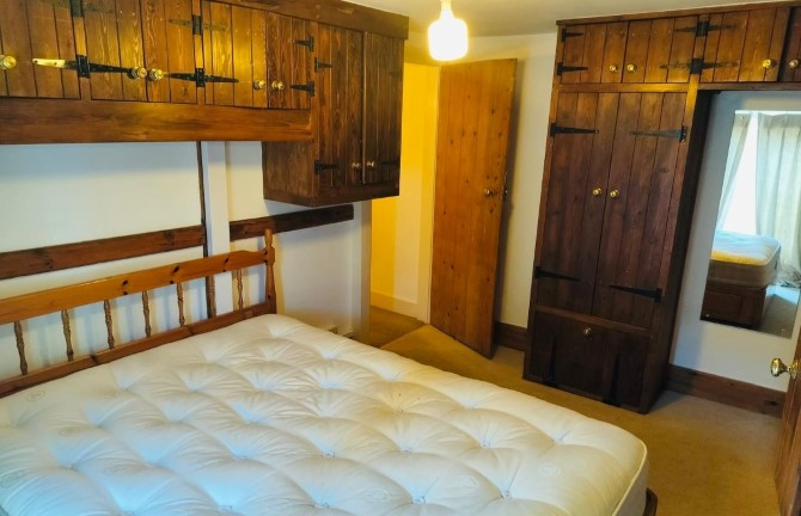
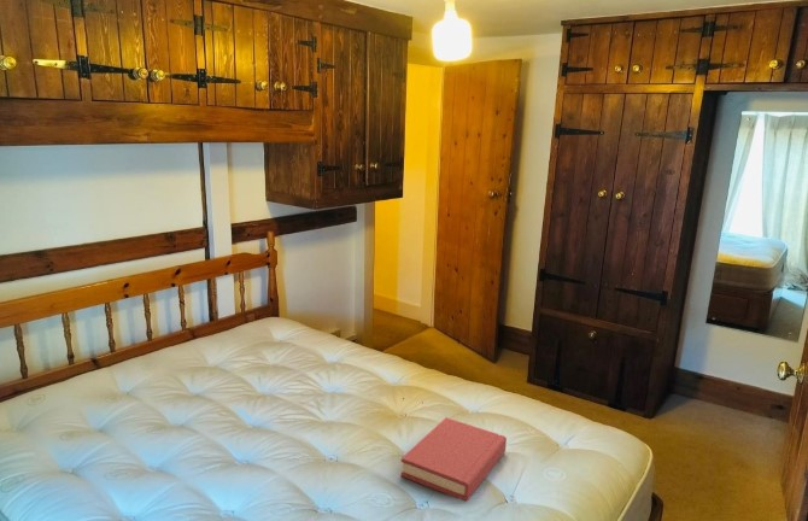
+ hardback book (455, 455)
